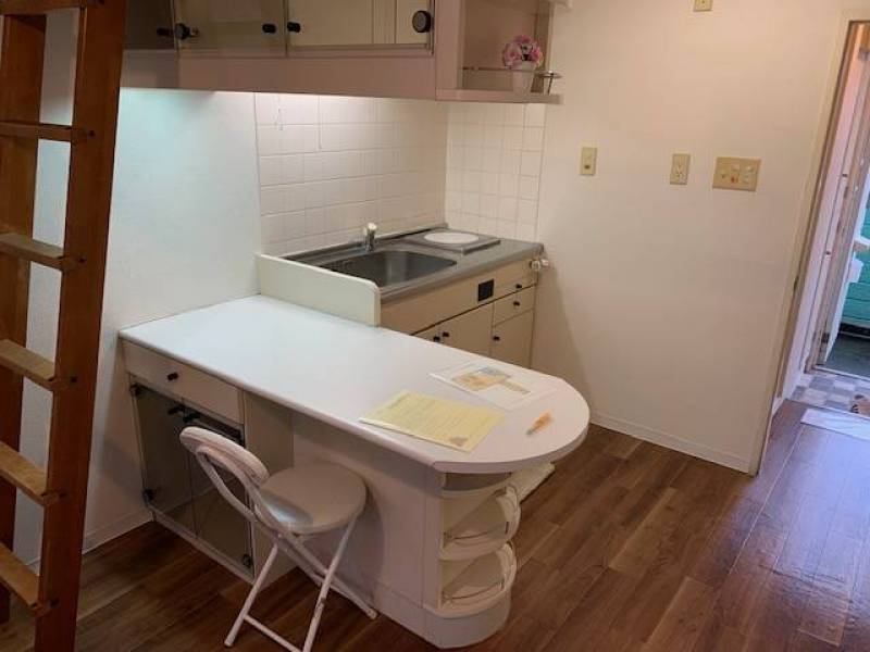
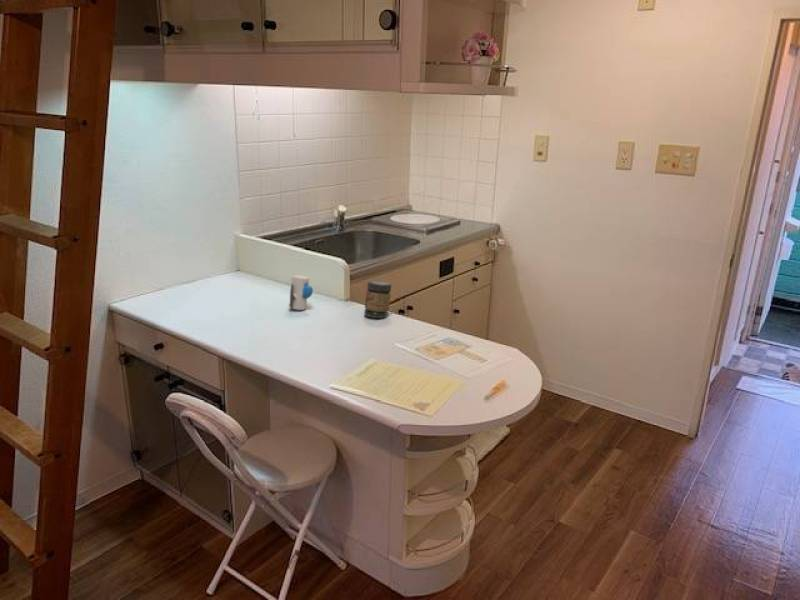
+ jar (377, 299)
+ toy (301, 293)
